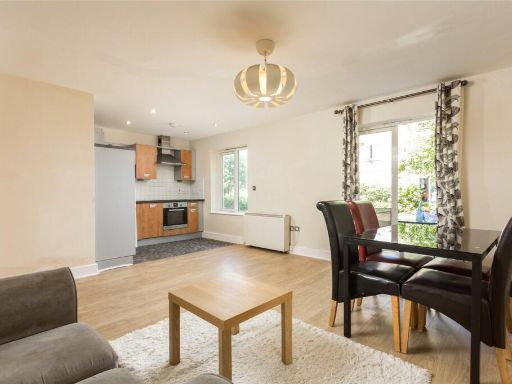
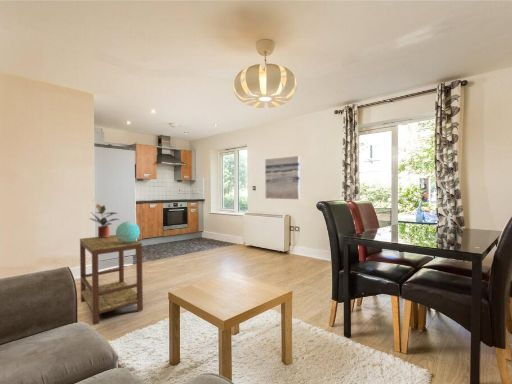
+ potted plant (103, 220)
+ wall art (282, 178)
+ side table (110, 272)
+ decorative sphere (127, 232)
